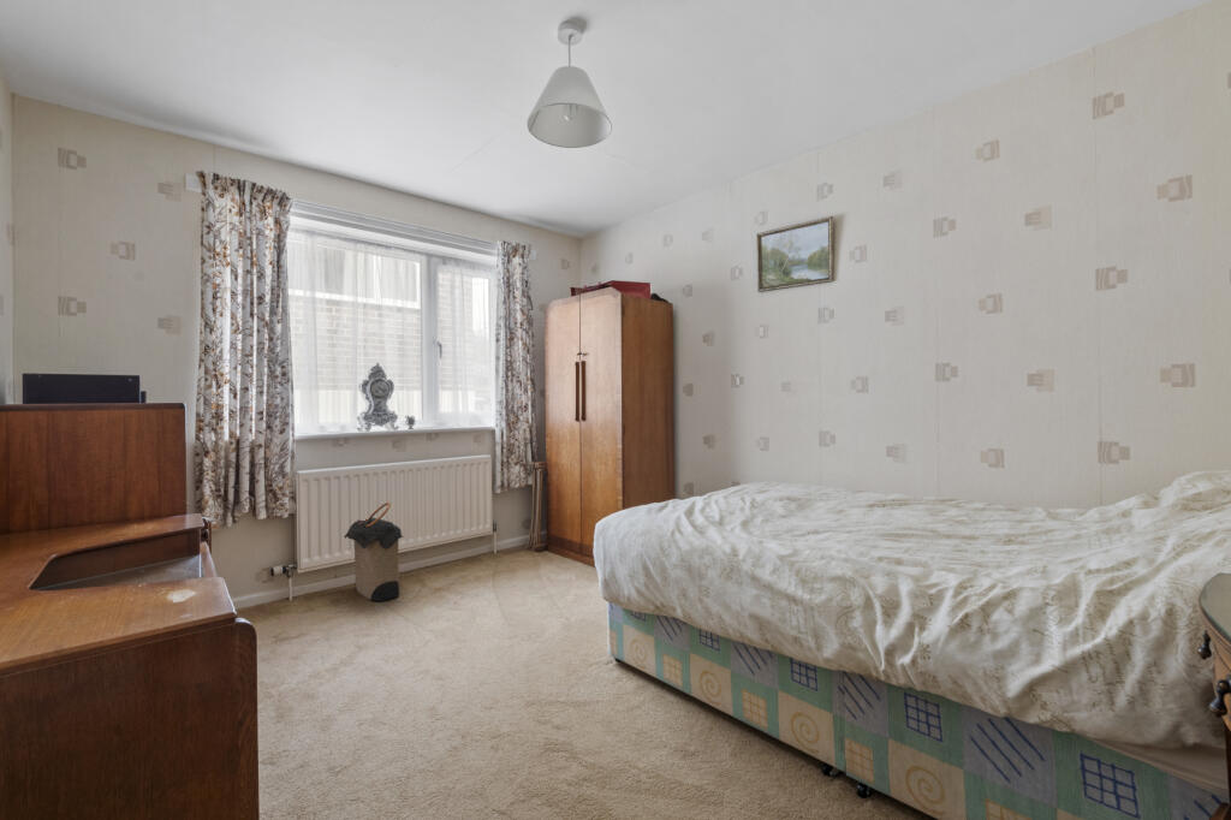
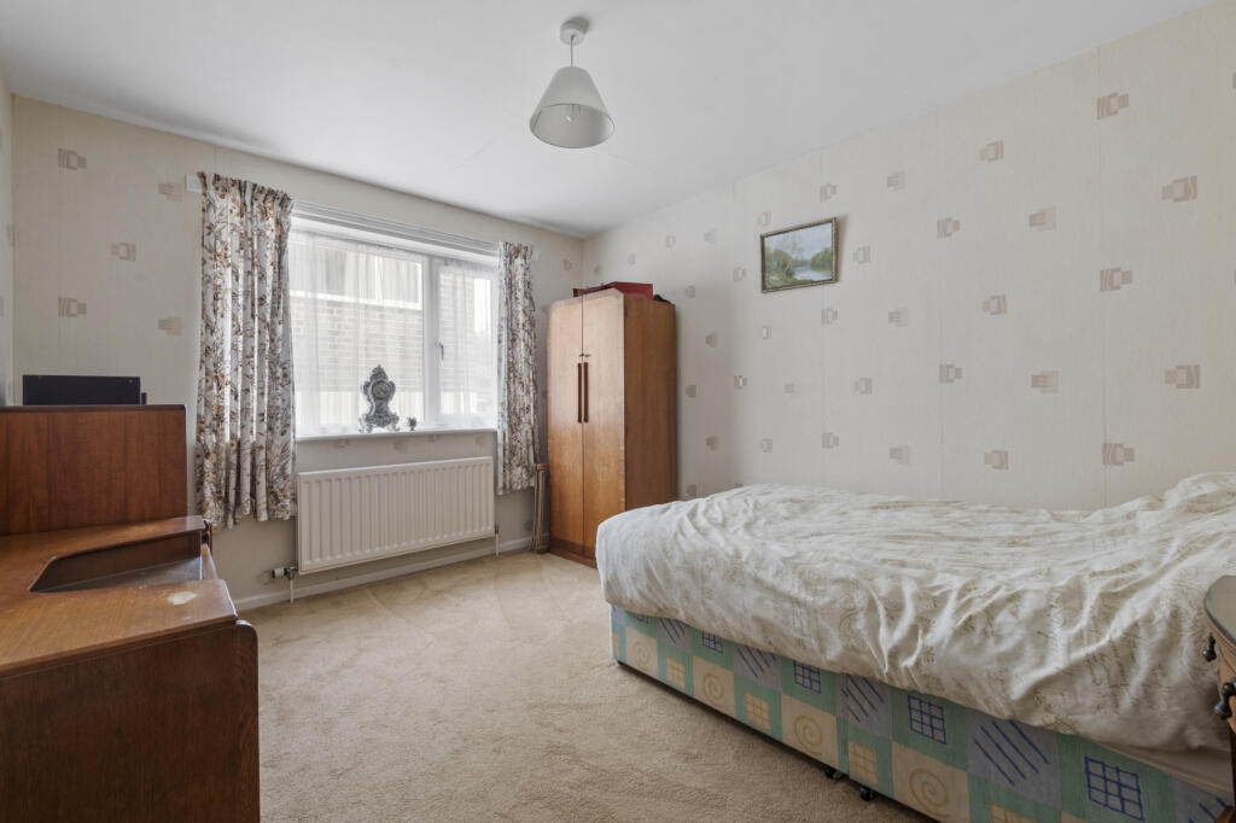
- laundry hamper (373, 547)
